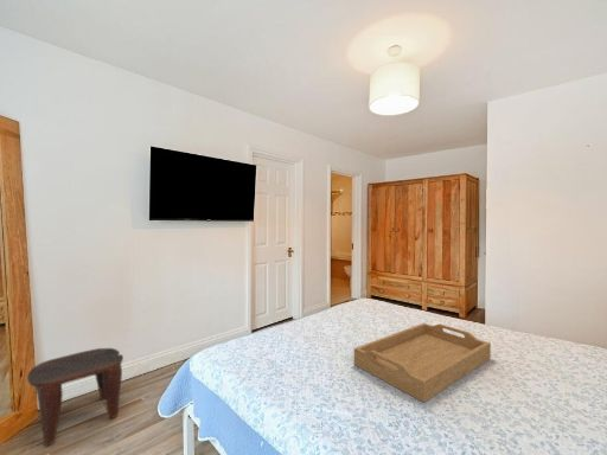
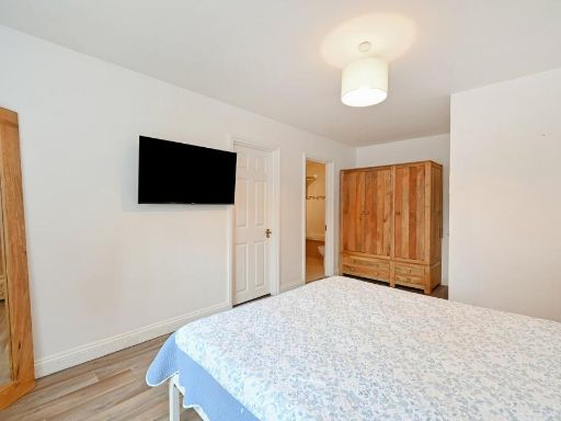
- serving tray (423, 351)
- stool (76, 379)
